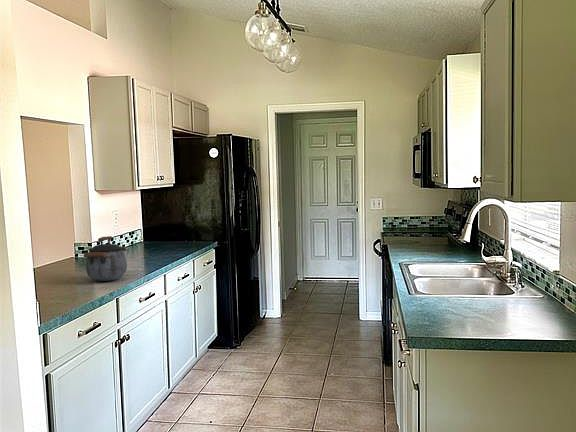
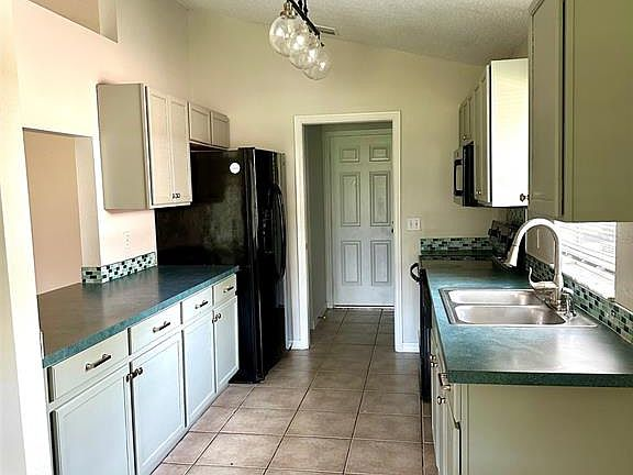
- kettle (106, 258)
